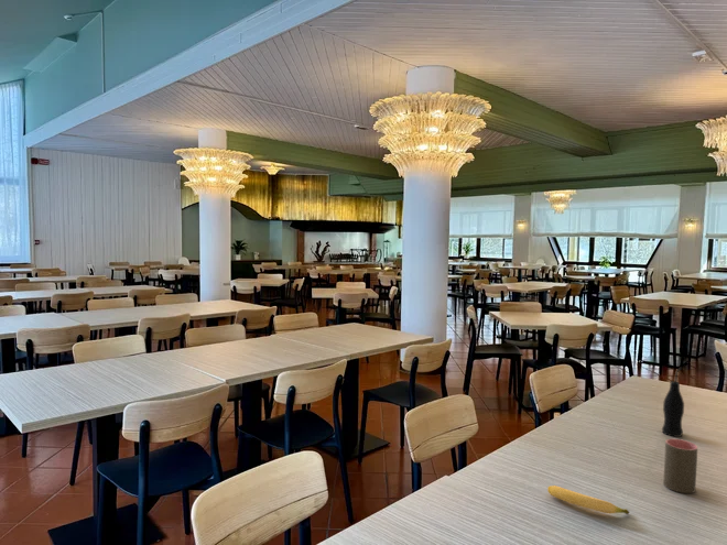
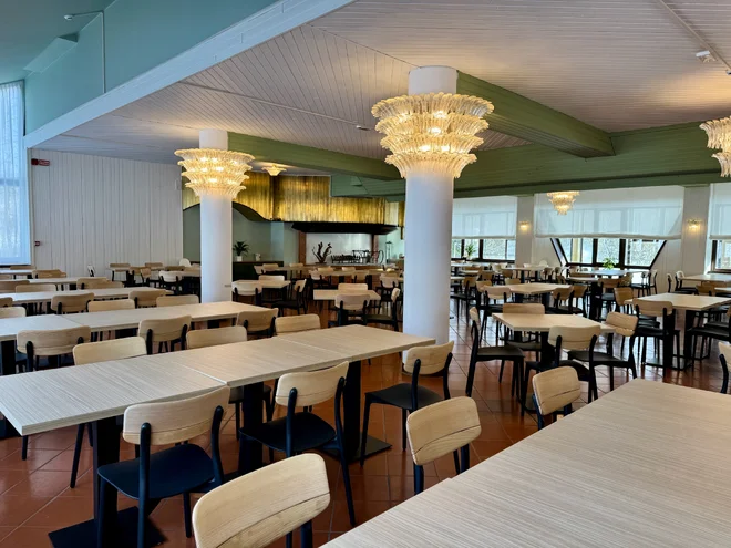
- bottle (675, 401)
- cup (680, 465)
- banana (584, 498)
